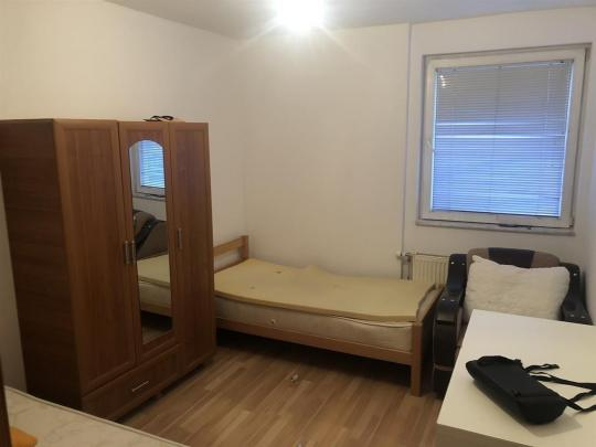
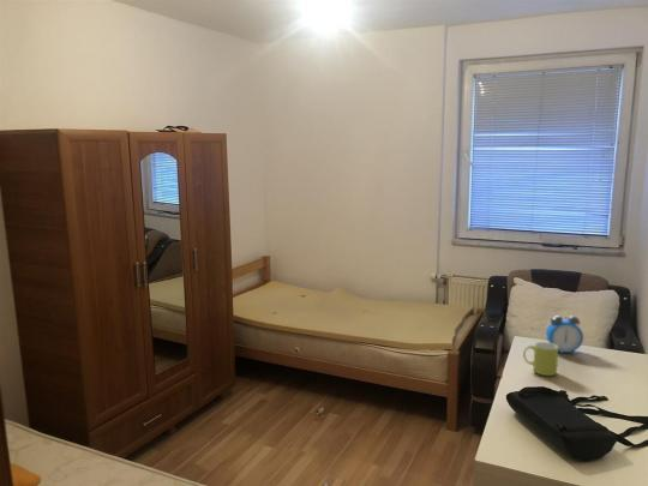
+ alarm clock (564, 334)
+ mug (540, 358)
